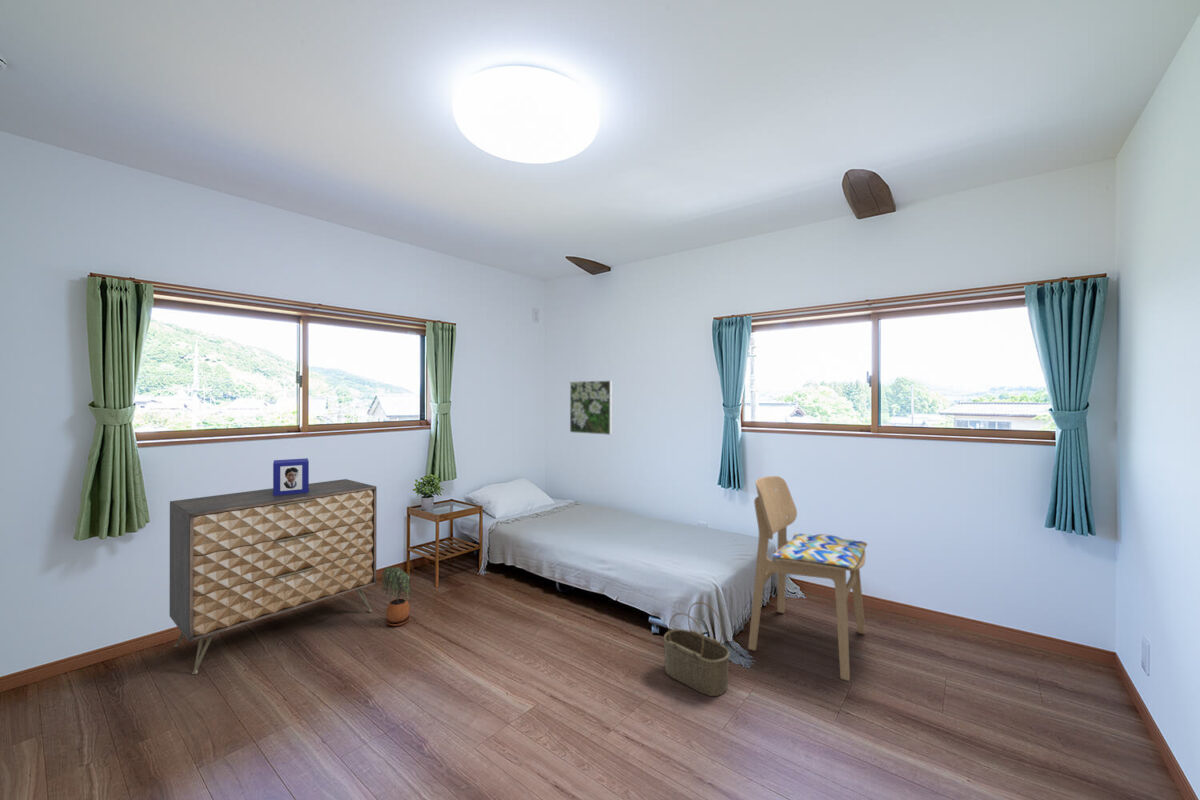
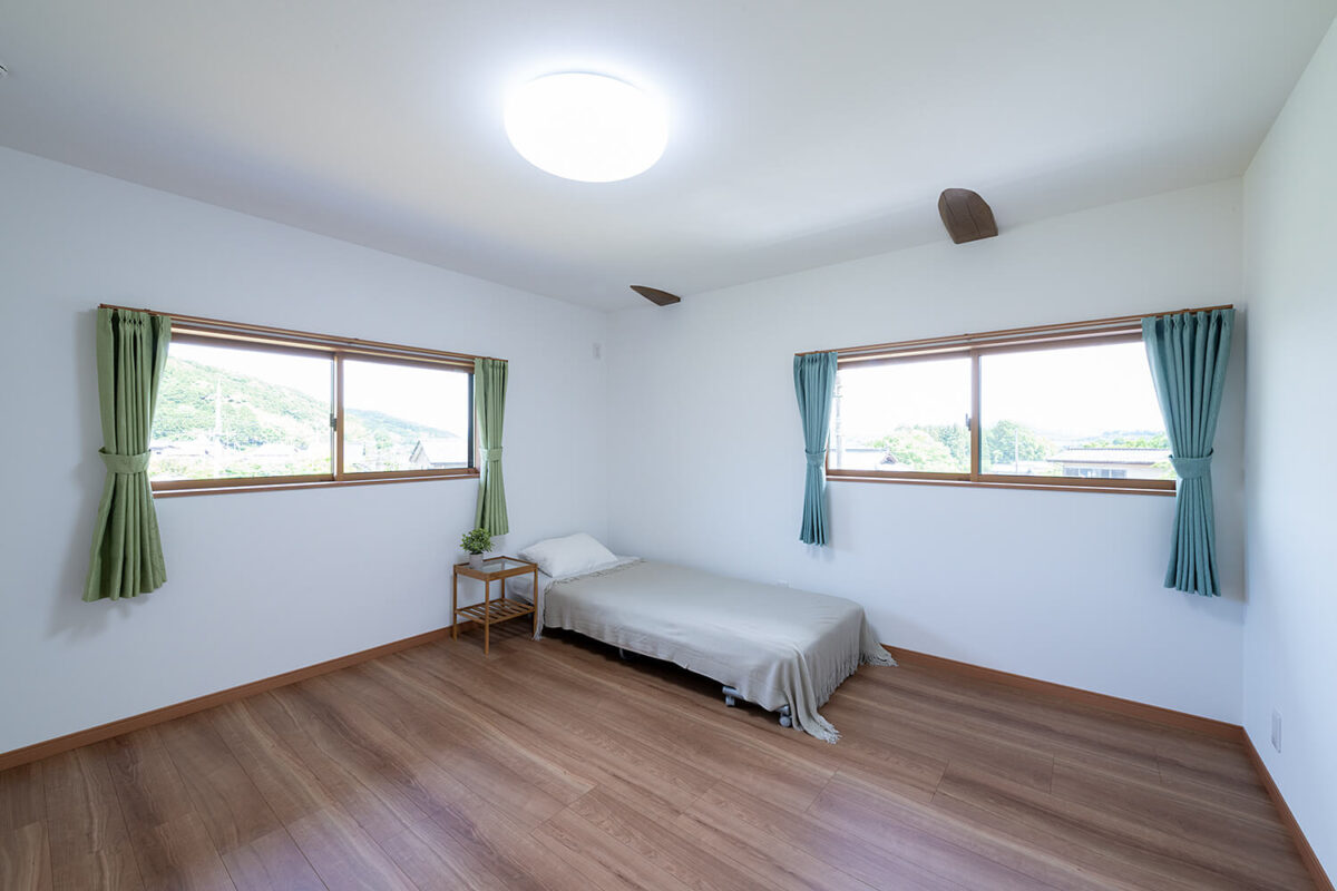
- potted plant (395, 595)
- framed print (590, 407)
- dresser (281, 560)
- photo frame (291, 475)
- dining chair (808, 562)
- wicker basket (695, 643)
